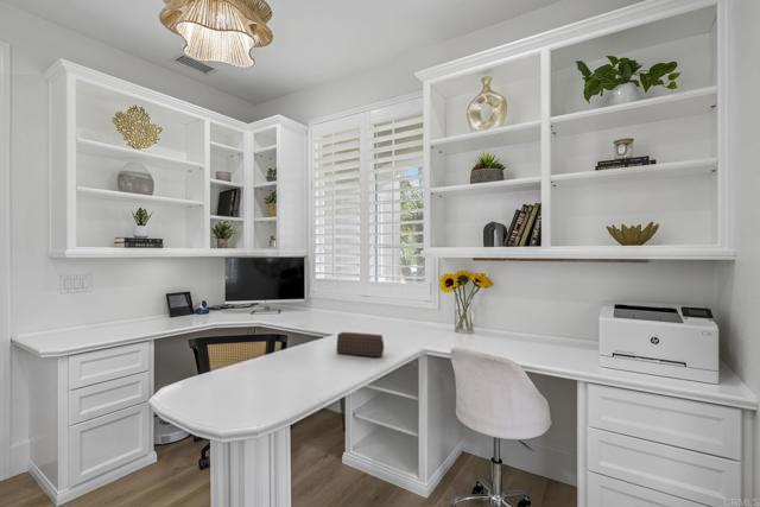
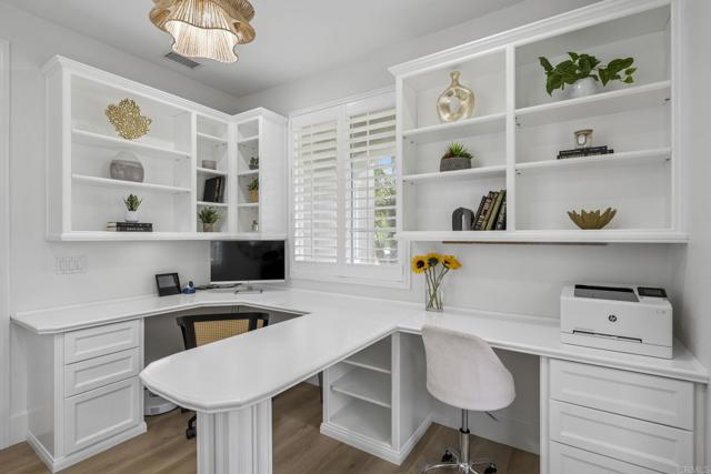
- speaker (360, 343)
